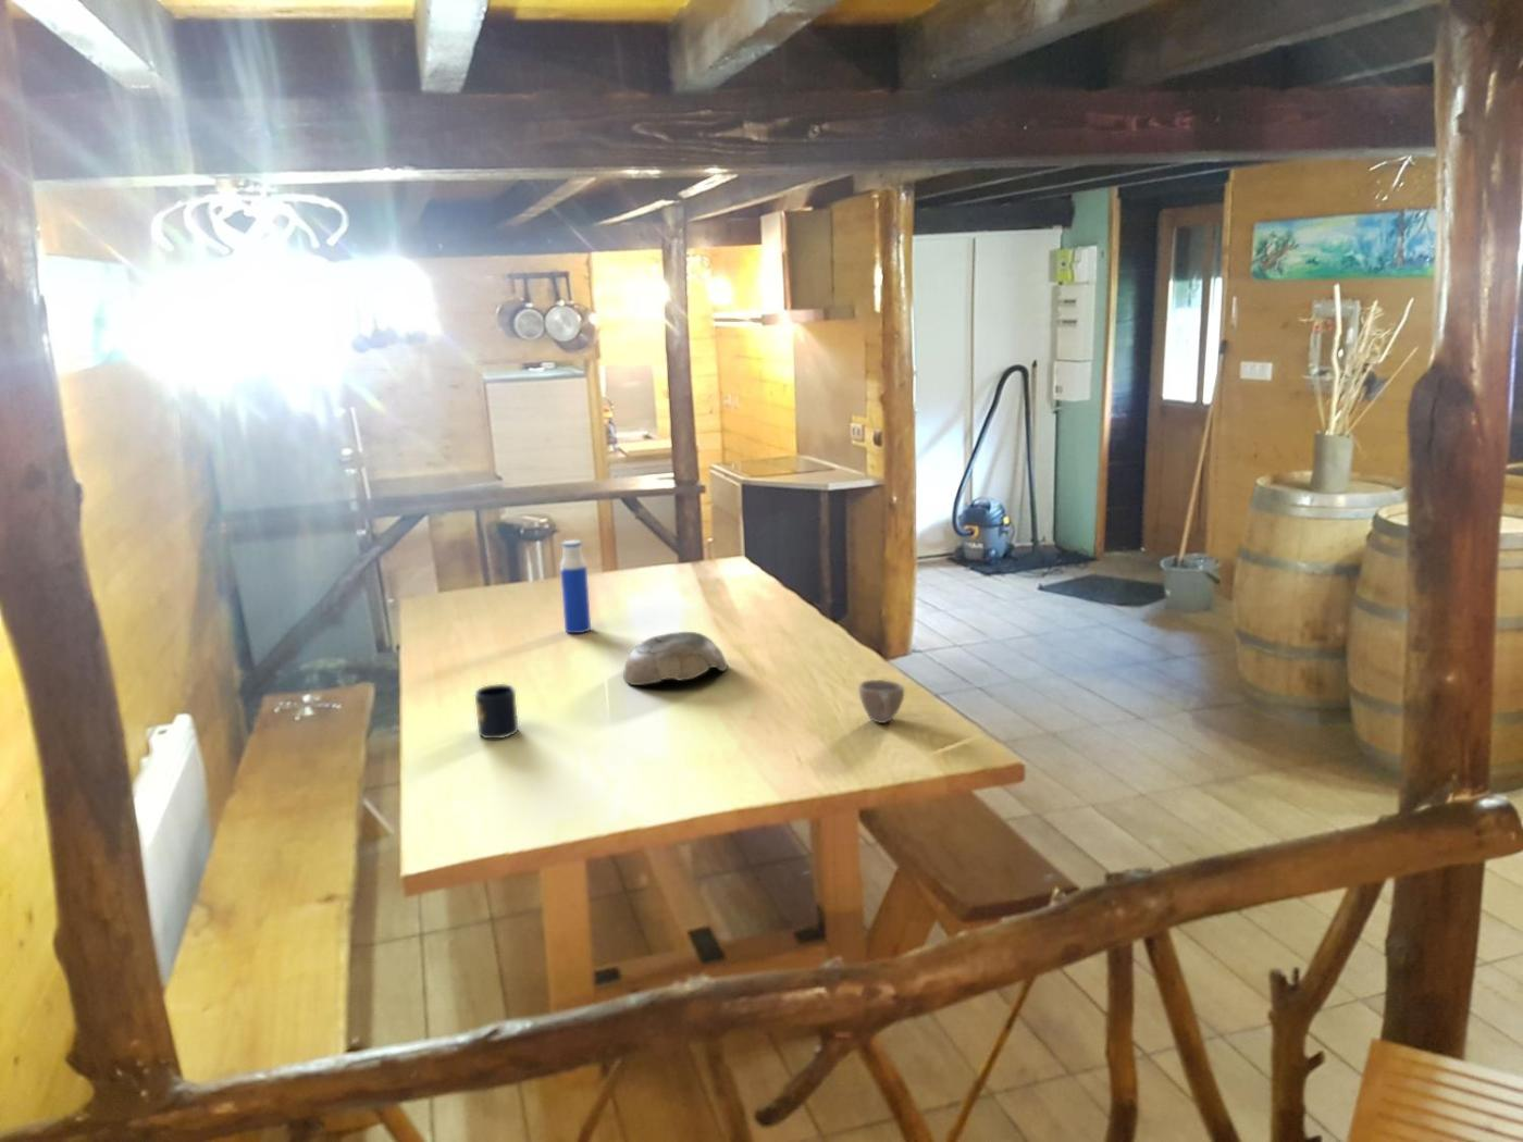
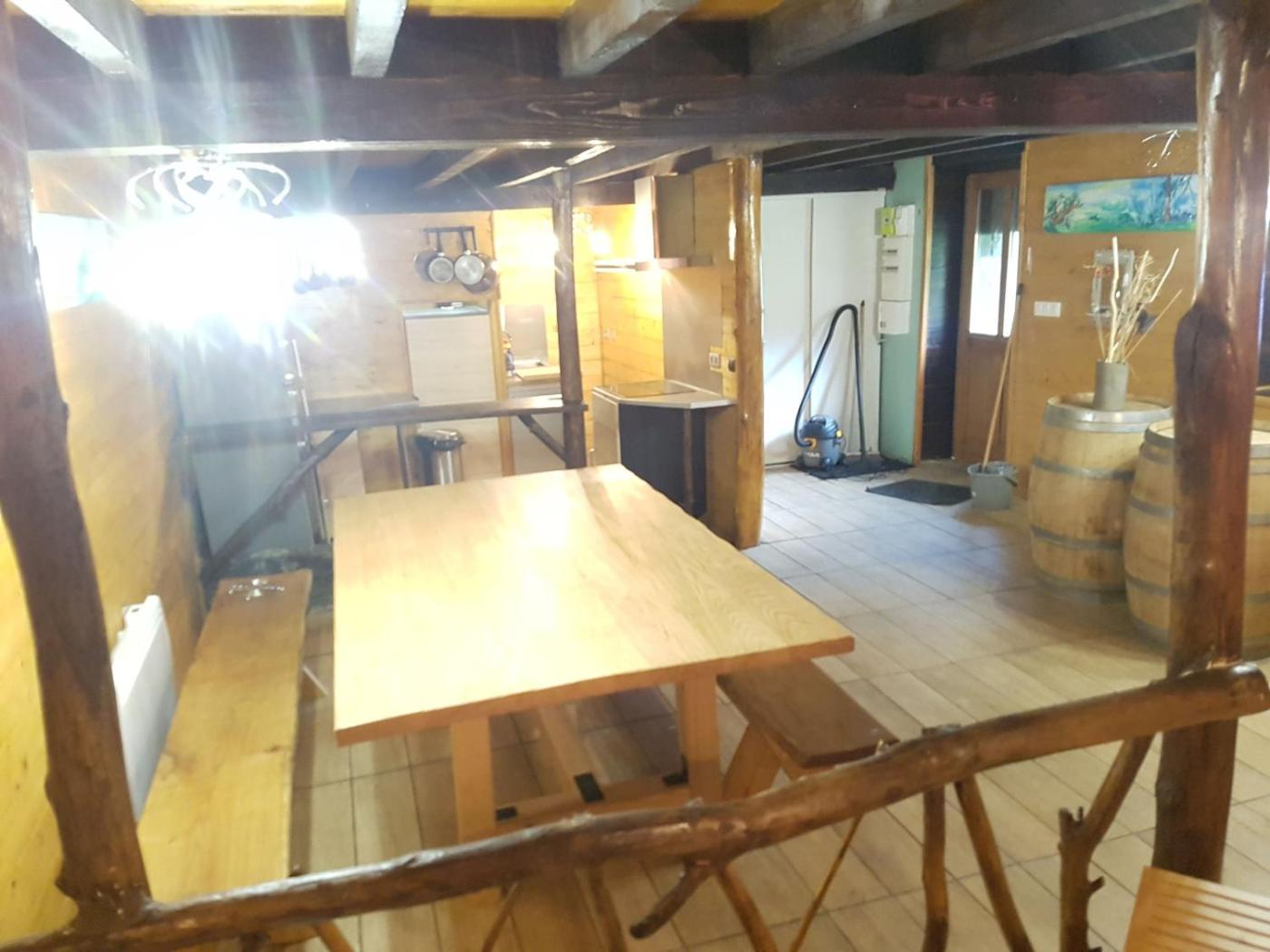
- cup (884, 704)
- bowl (674, 655)
- mug (494, 708)
- water bottle (574, 587)
